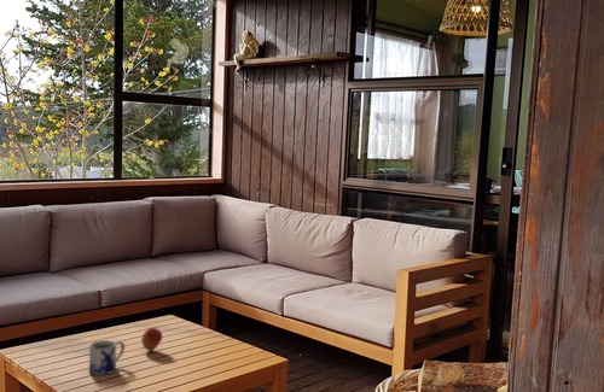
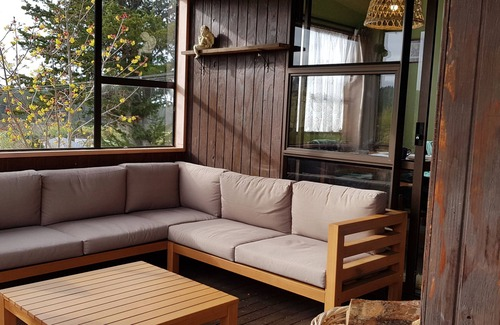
- mug (105, 356)
- fruit (151, 339)
